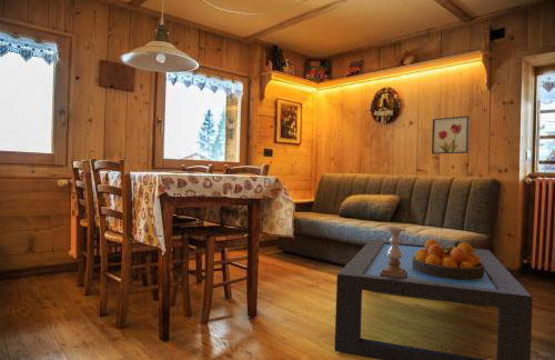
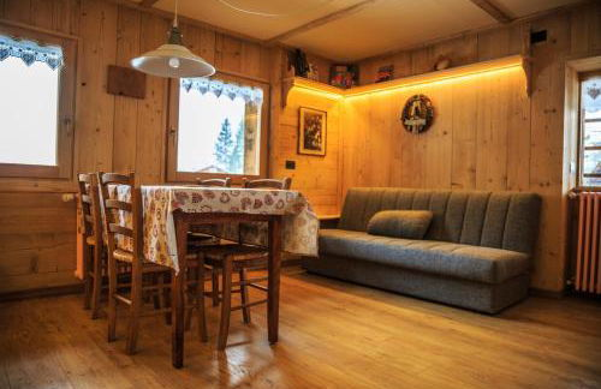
- candle holder (394, 249)
- wall art (450, 136)
- coffee table (425, 291)
- fruit bowl (447, 253)
